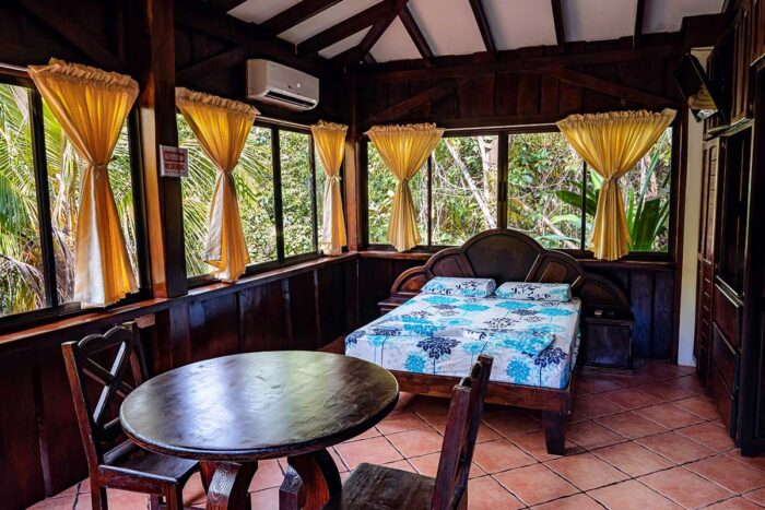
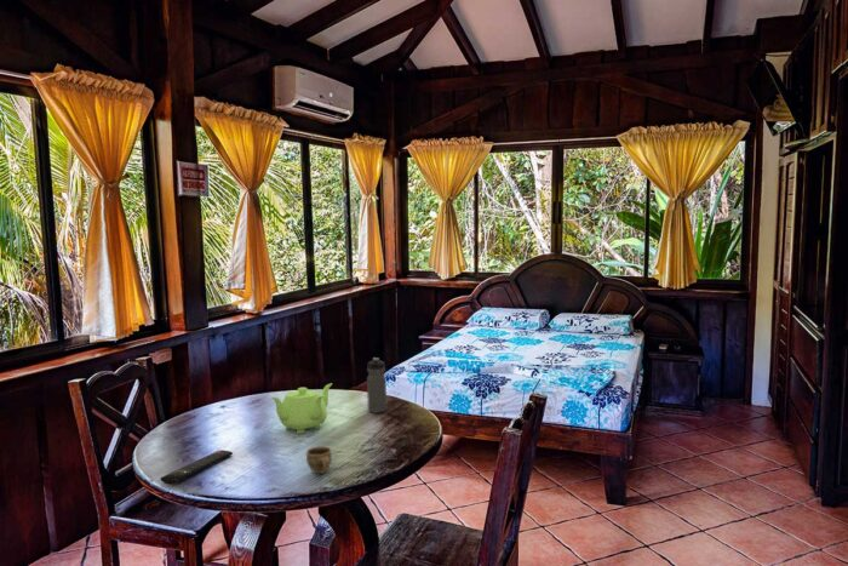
+ cup (320, 462)
+ water bottle (376, 384)
+ remote control (199, 465)
+ teapot (304, 408)
